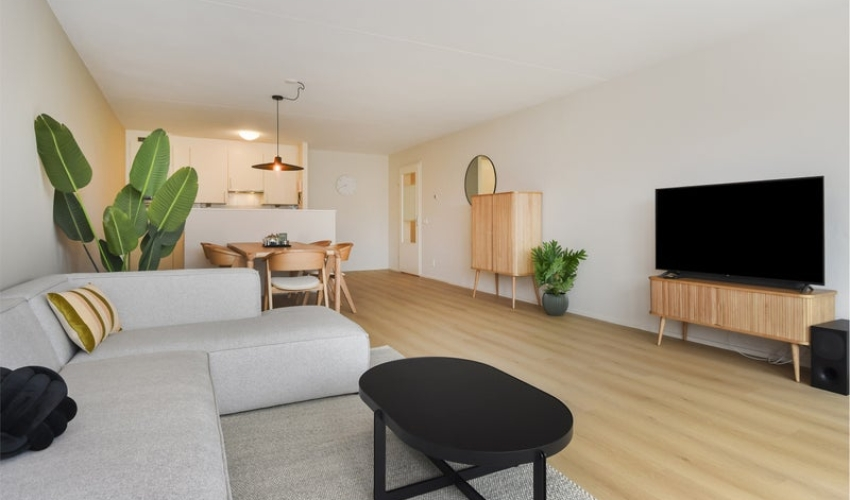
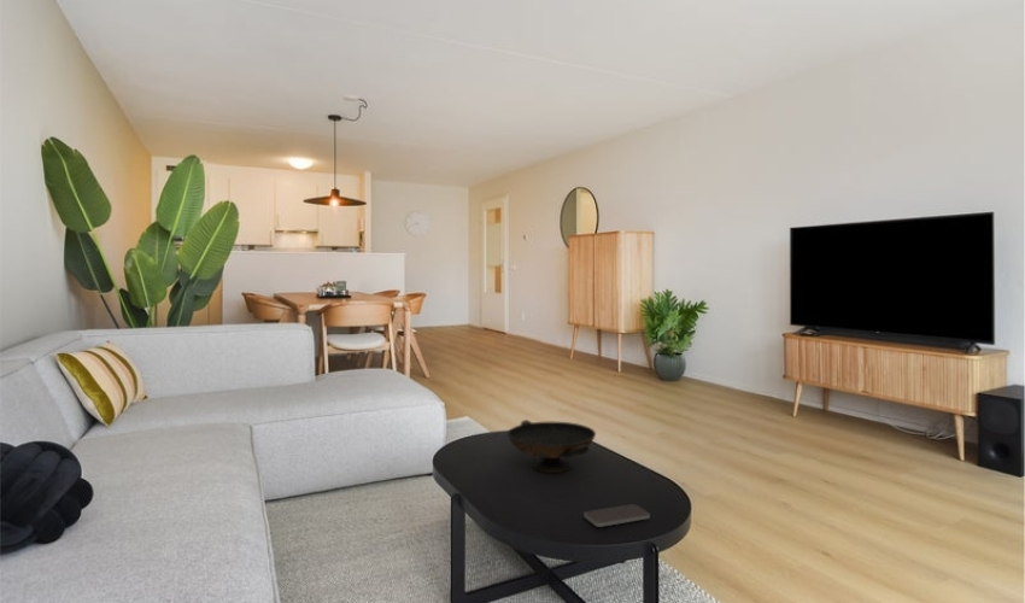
+ decorative bowl (551, 449)
+ smartphone (616, 515)
